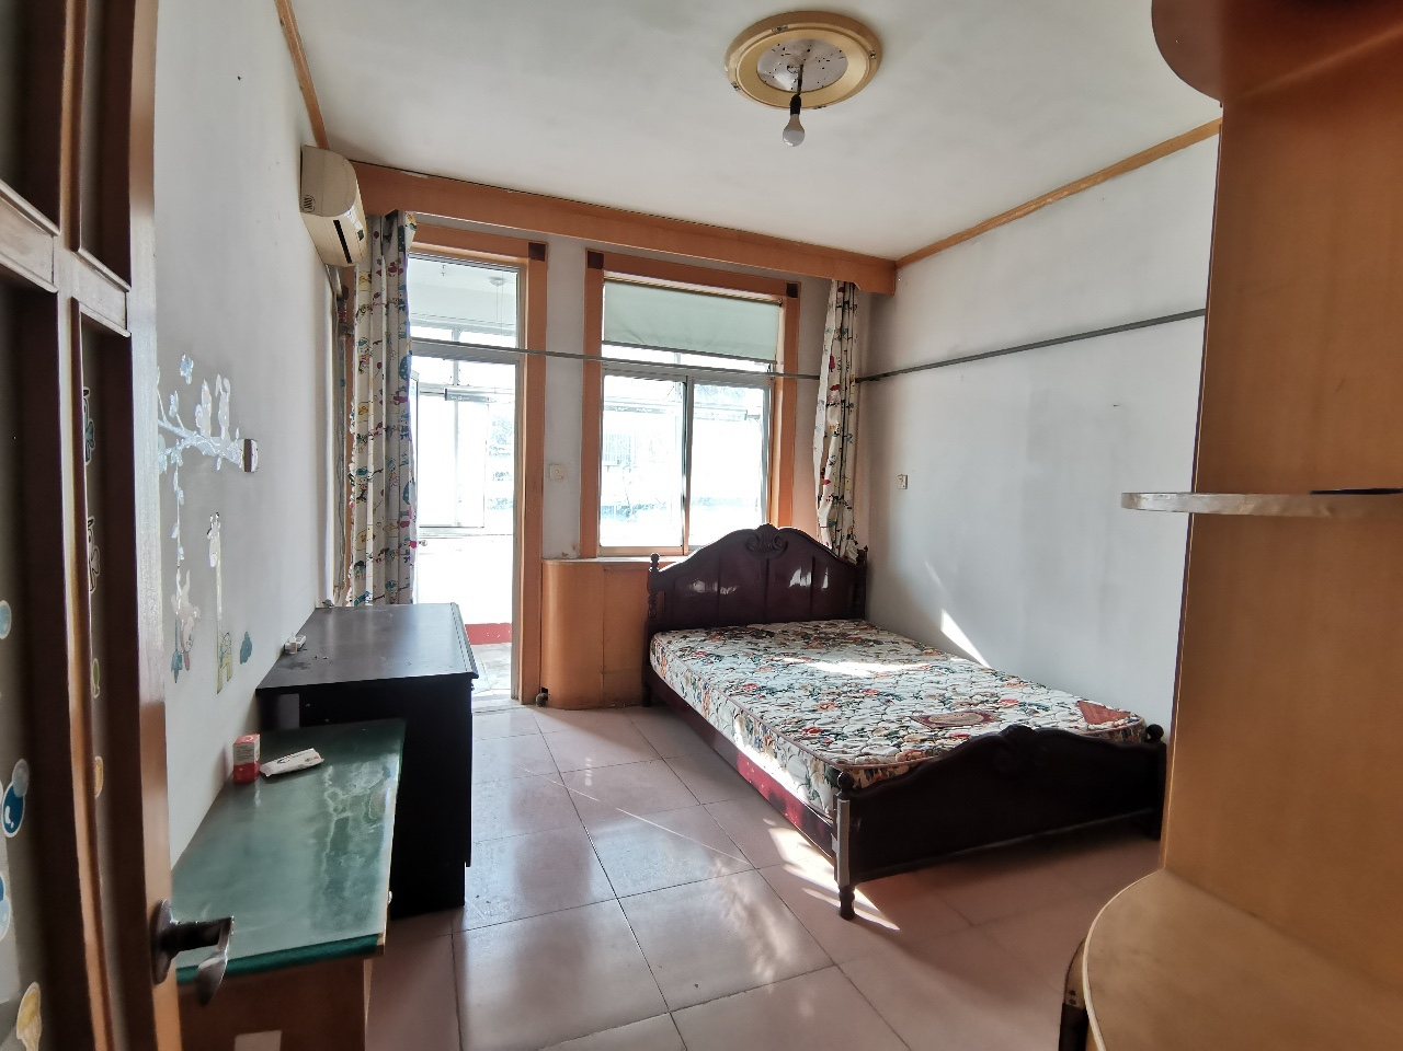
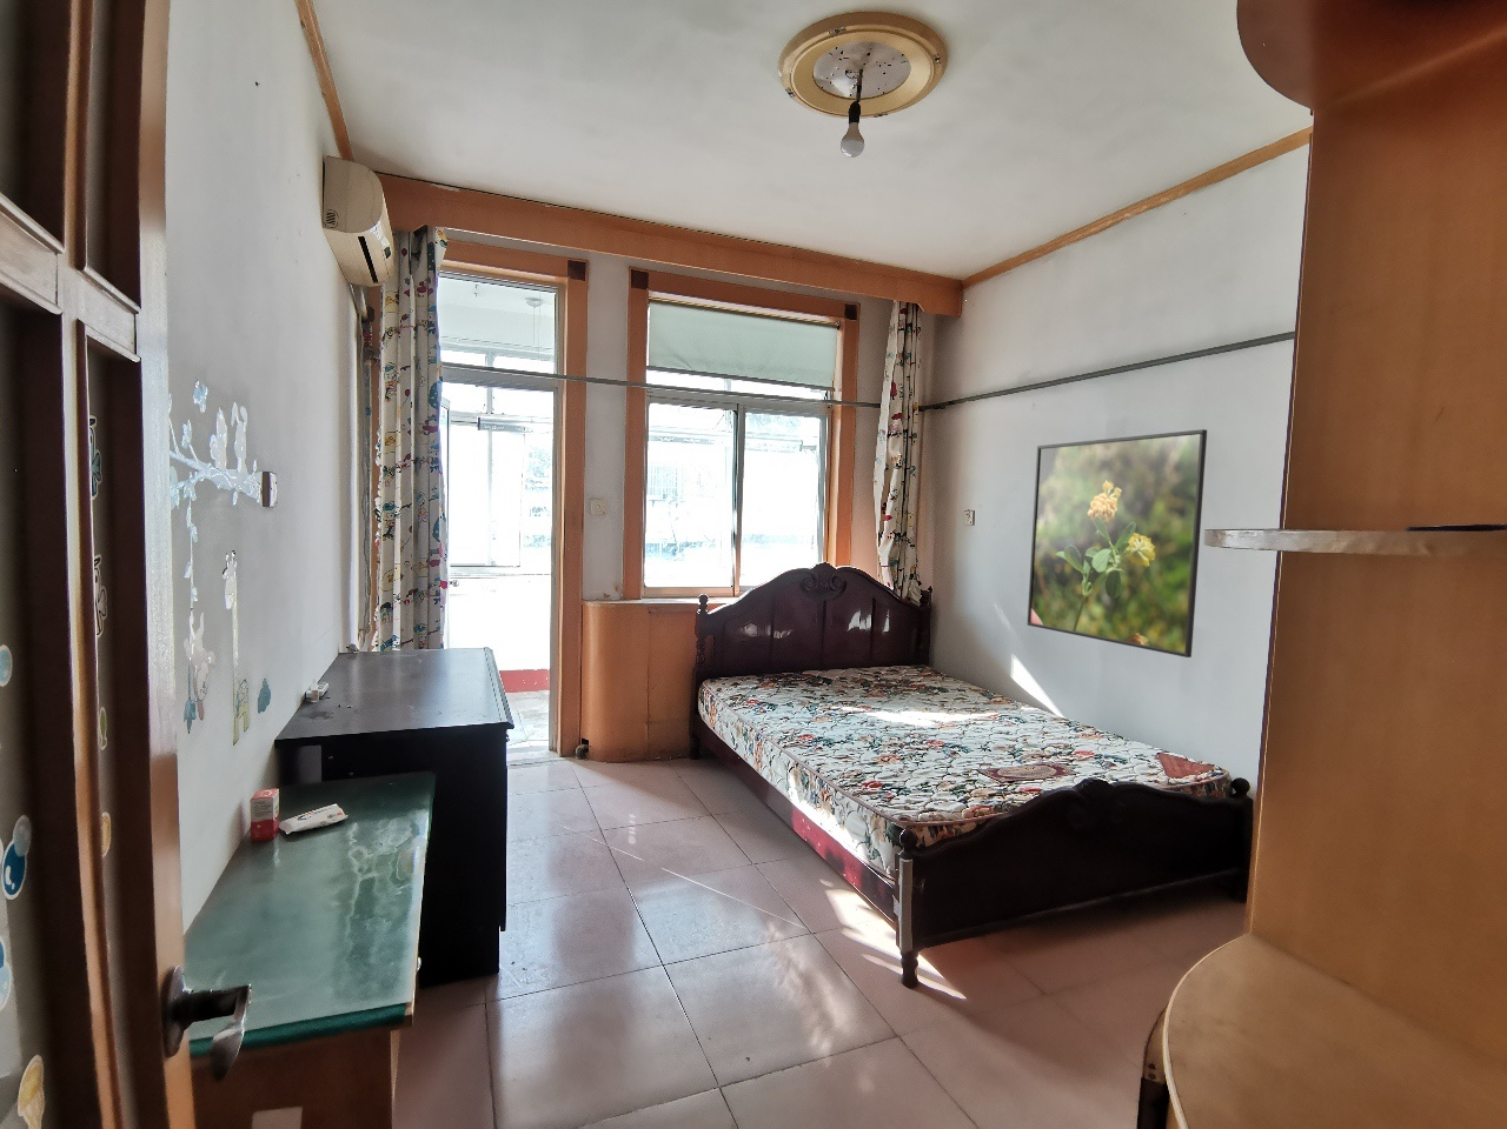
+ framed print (1106, 540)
